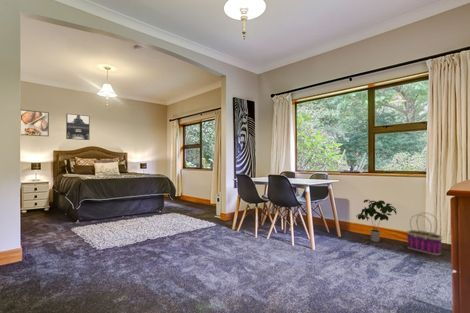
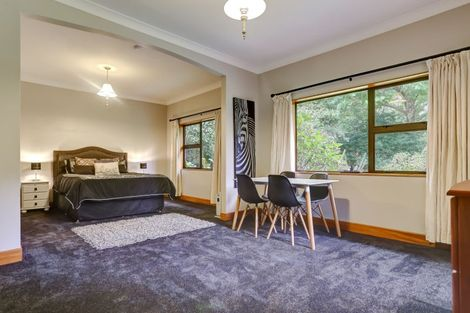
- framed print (33, 123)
- potted plant (375, 219)
- basket (424, 232)
- wall art (78, 127)
